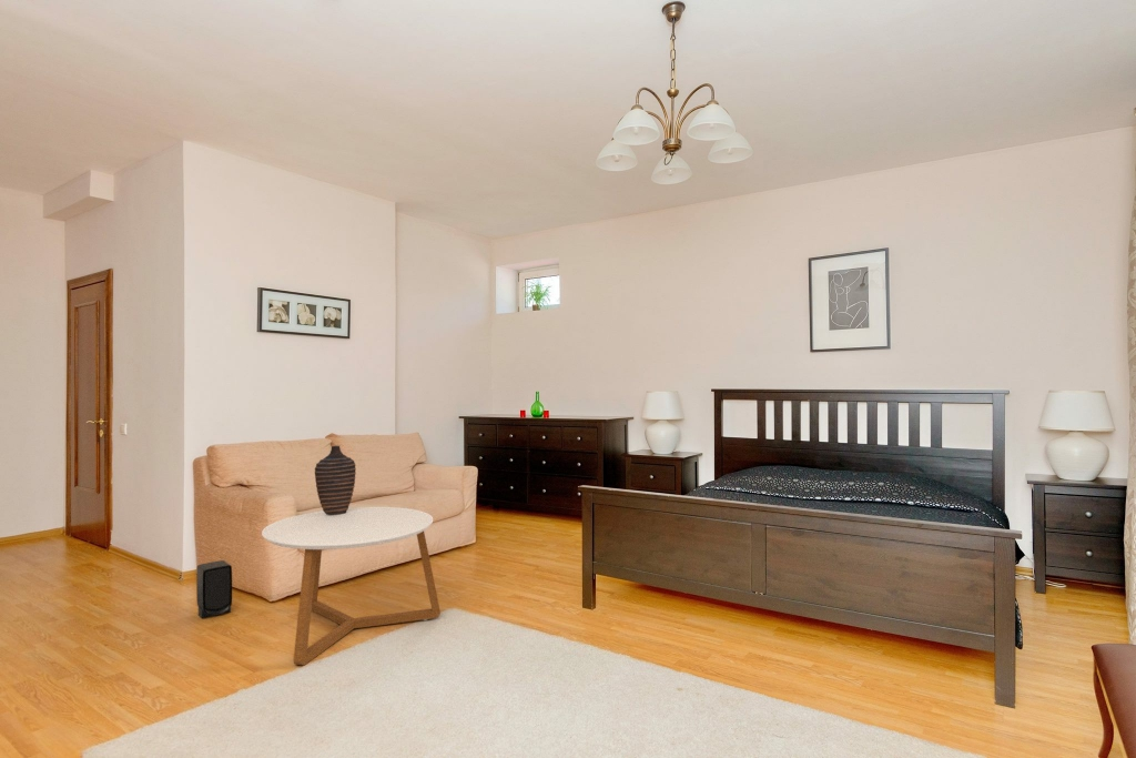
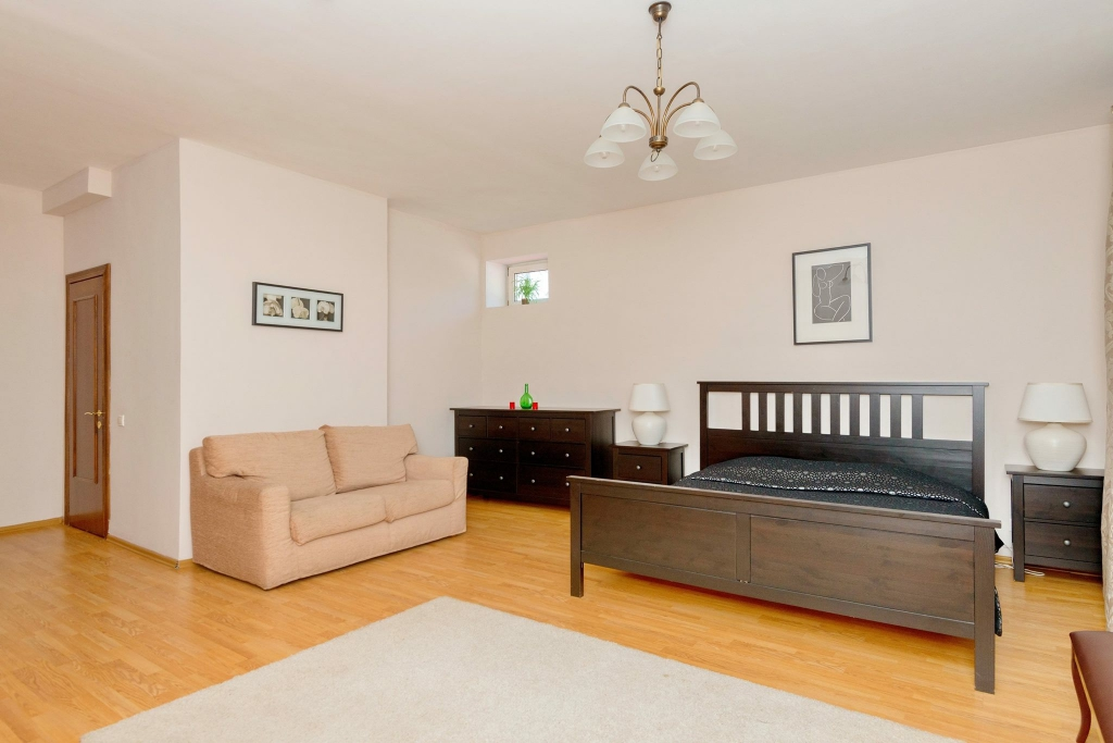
- coffee table (349, 547)
- decorative vase (335, 479)
- speaker (214, 588)
